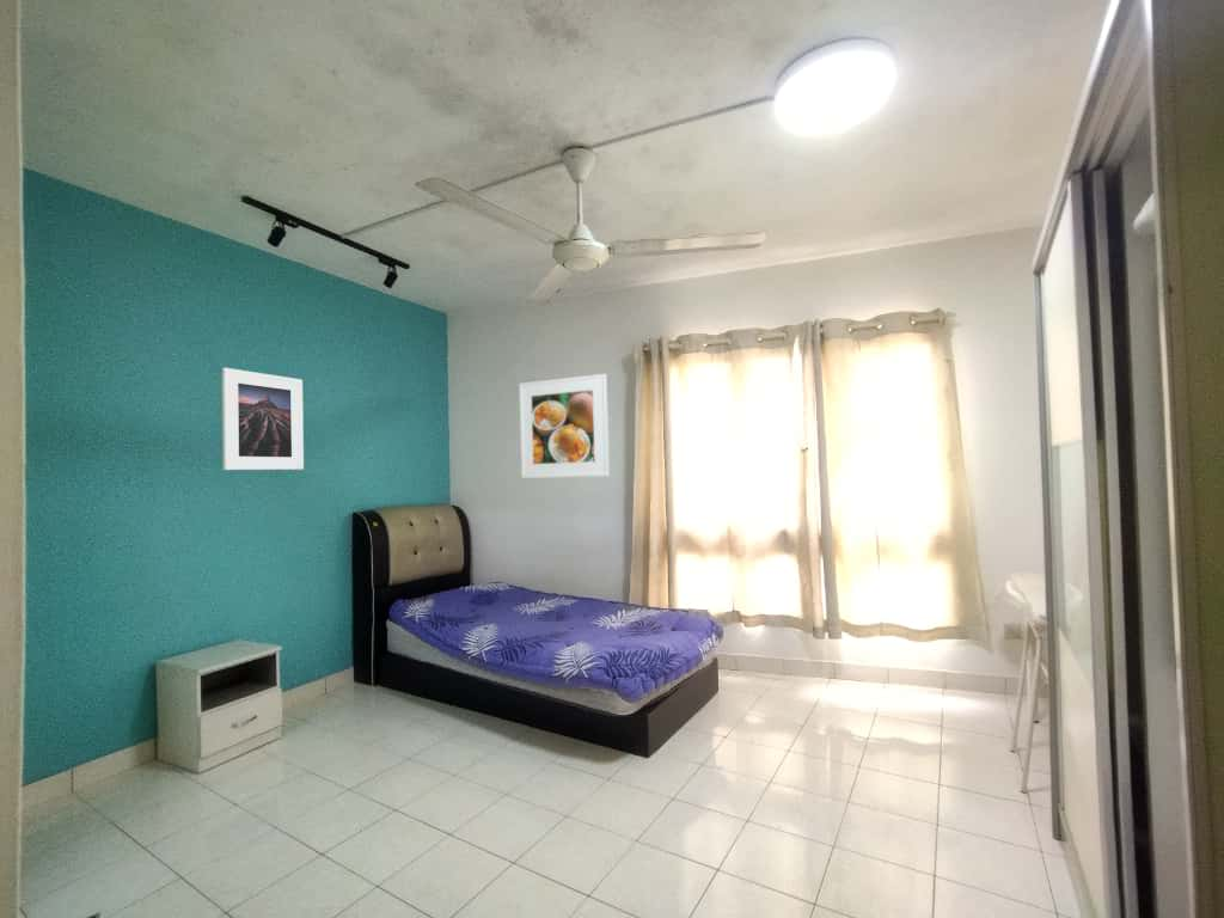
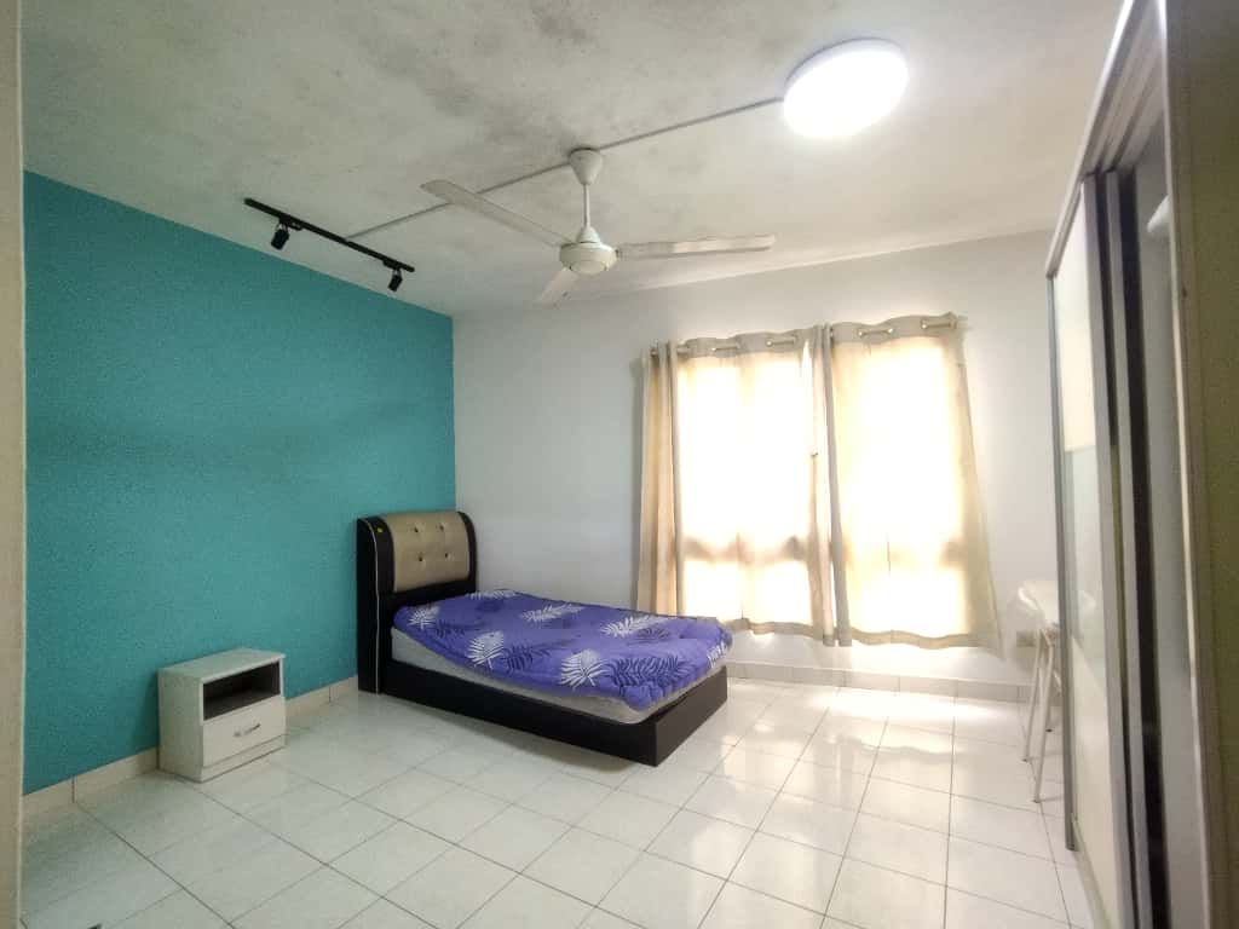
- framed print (562, 428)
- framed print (265, 421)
